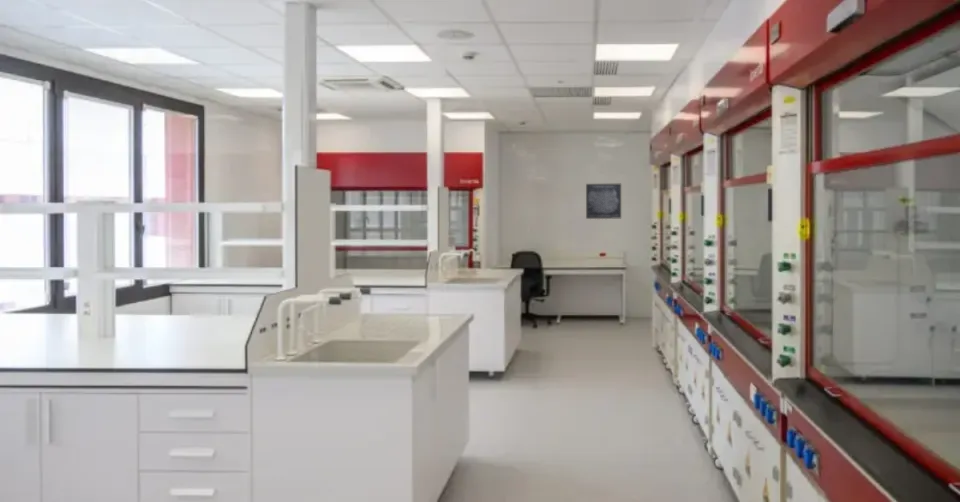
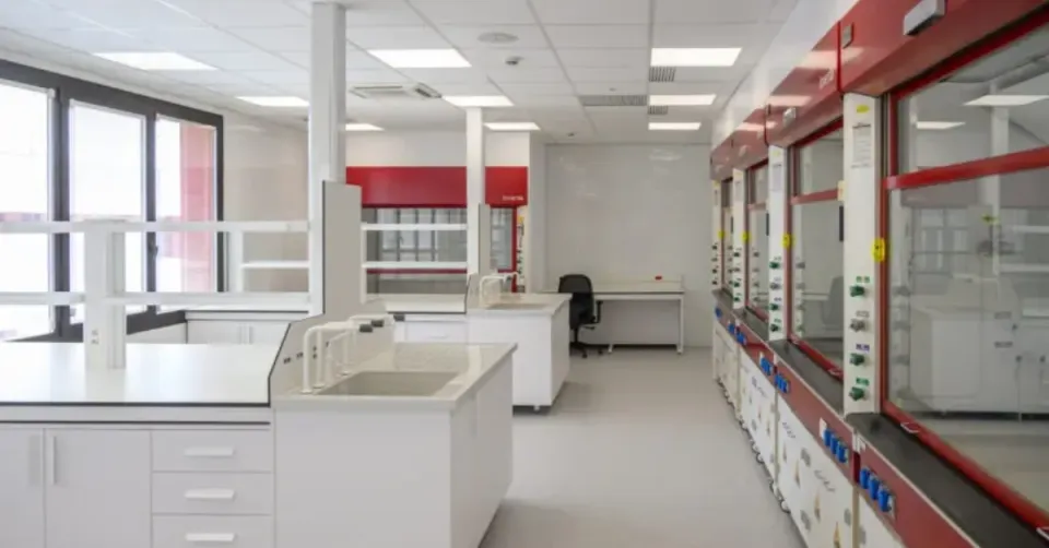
- wall art (603, 201)
